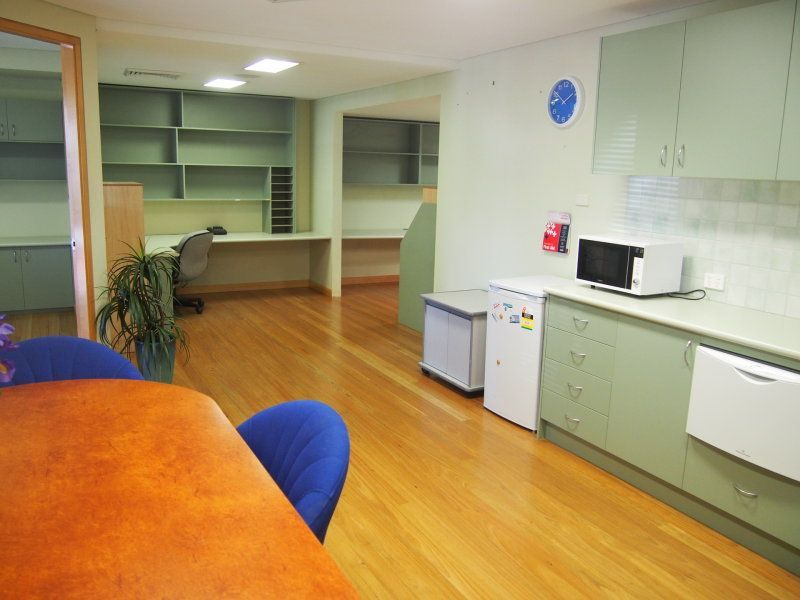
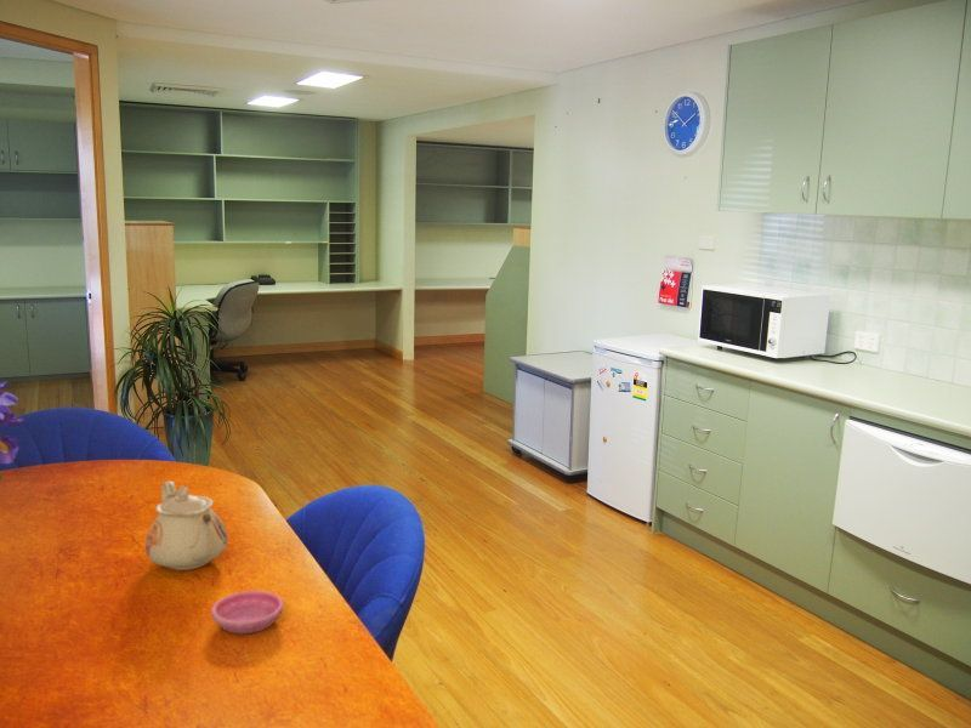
+ teapot (186, 523)
+ saucer (248, 613)
